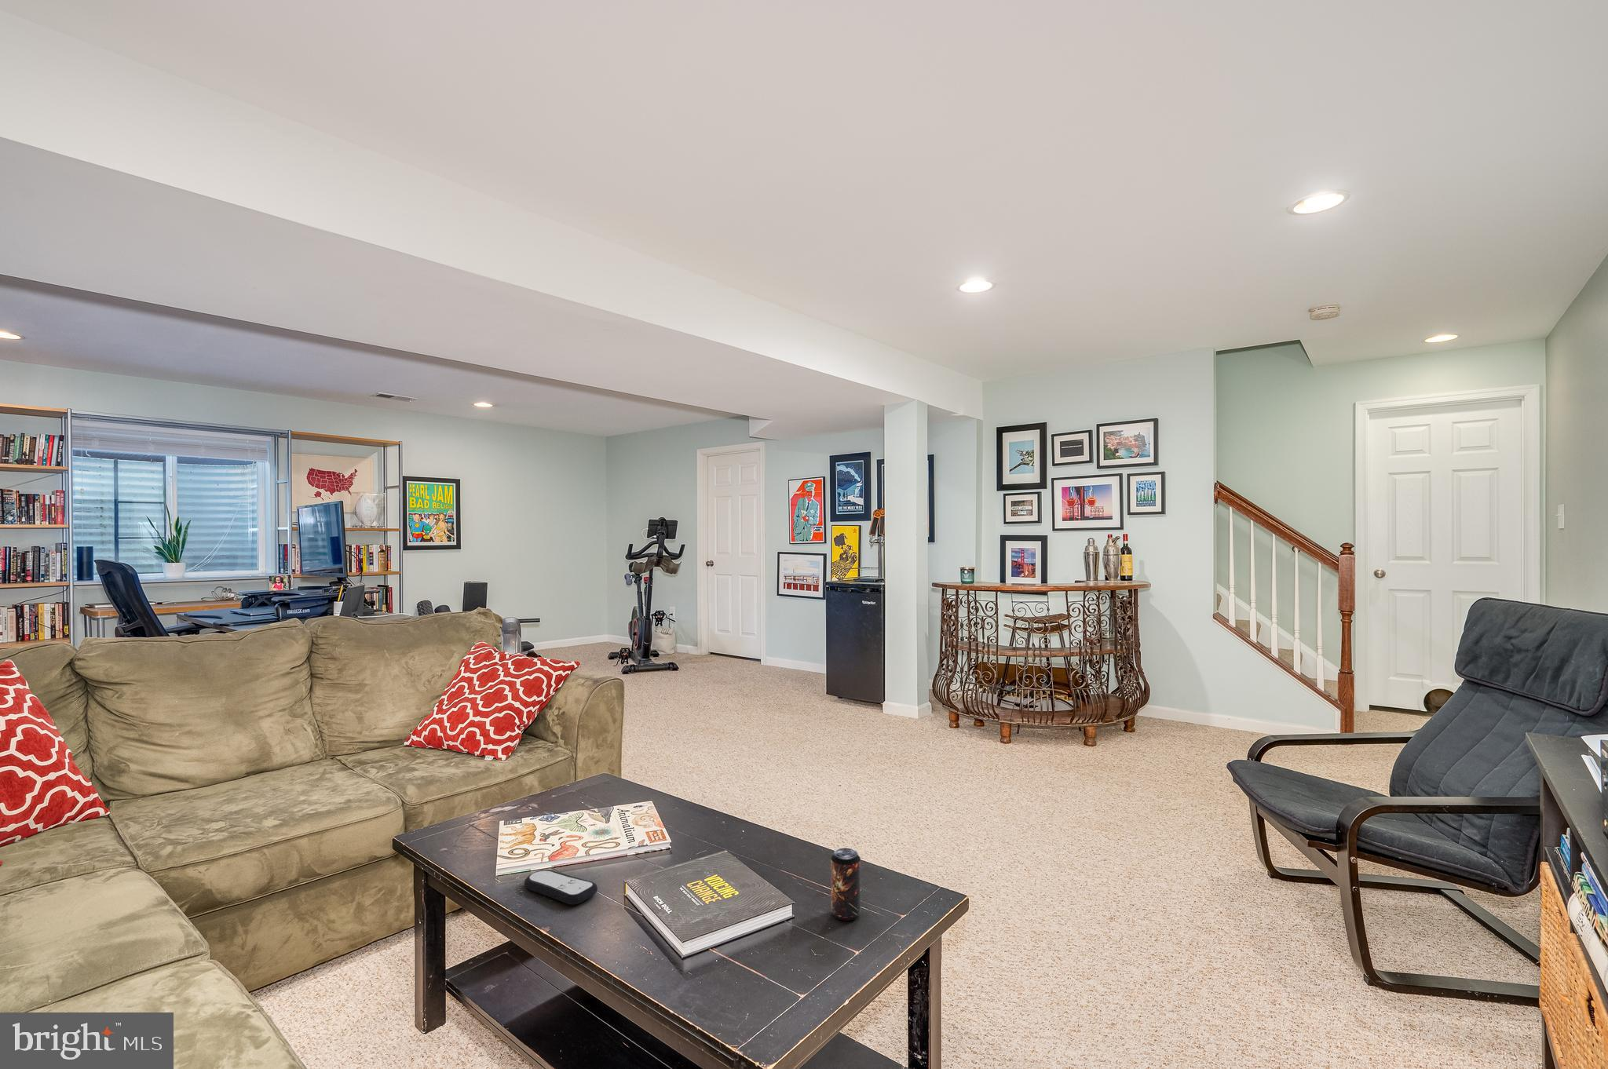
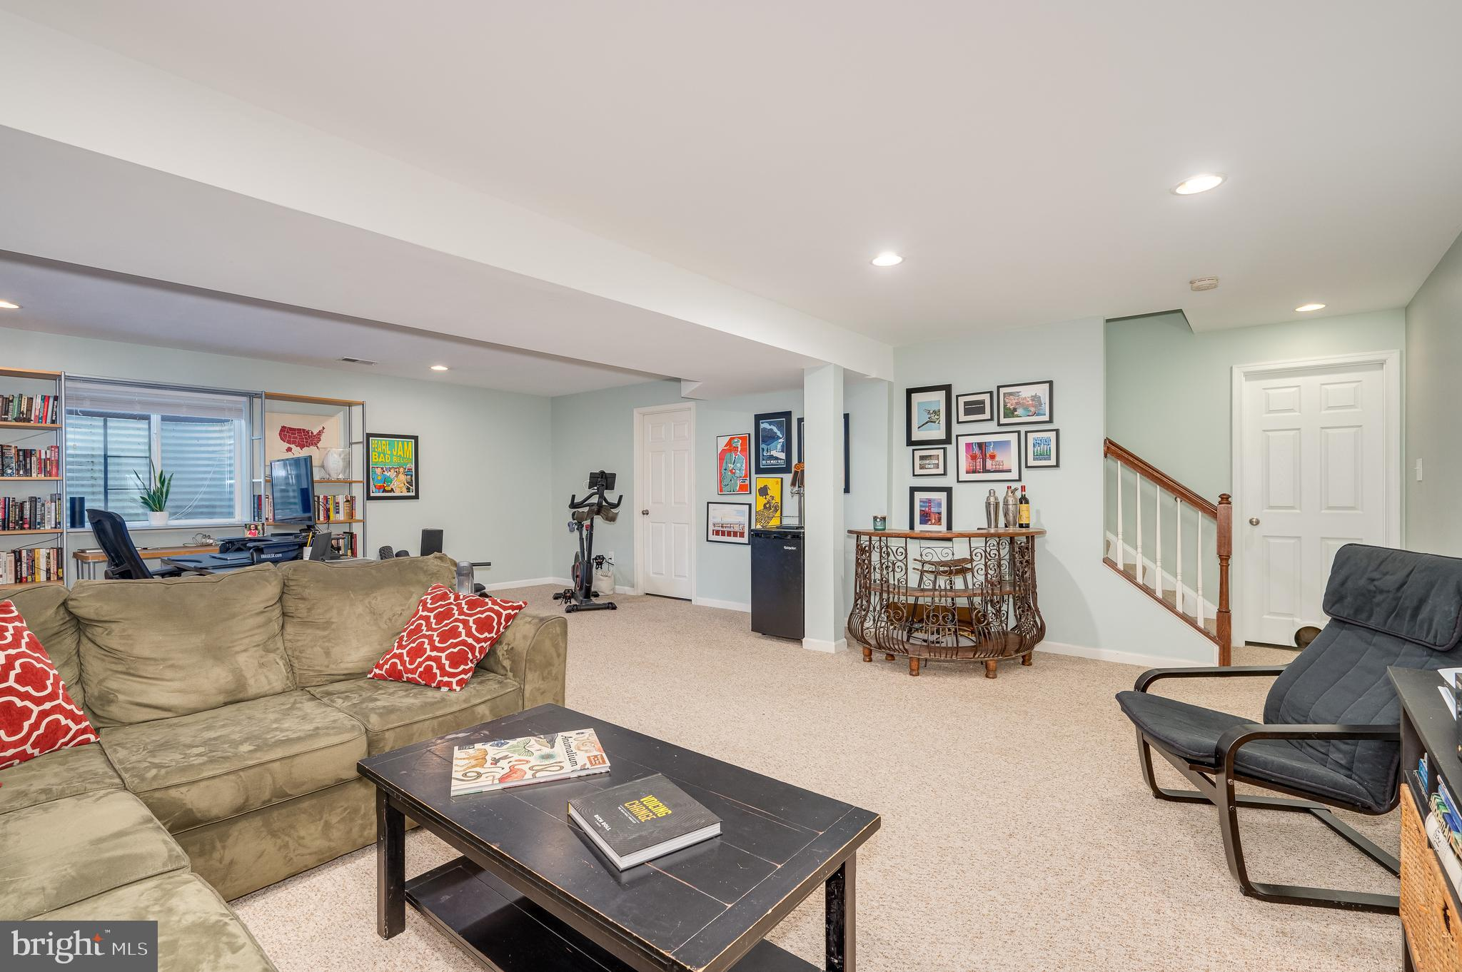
- remote control (559, 885)
- beverage can (846, 883)
